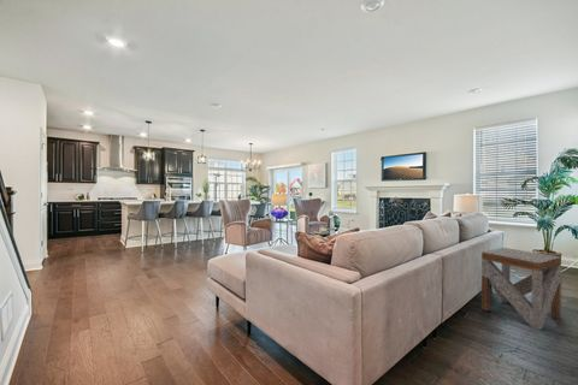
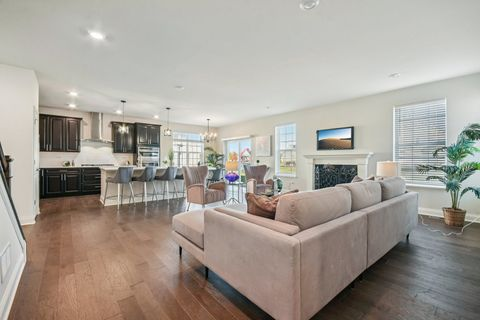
- side table (519, 284)
